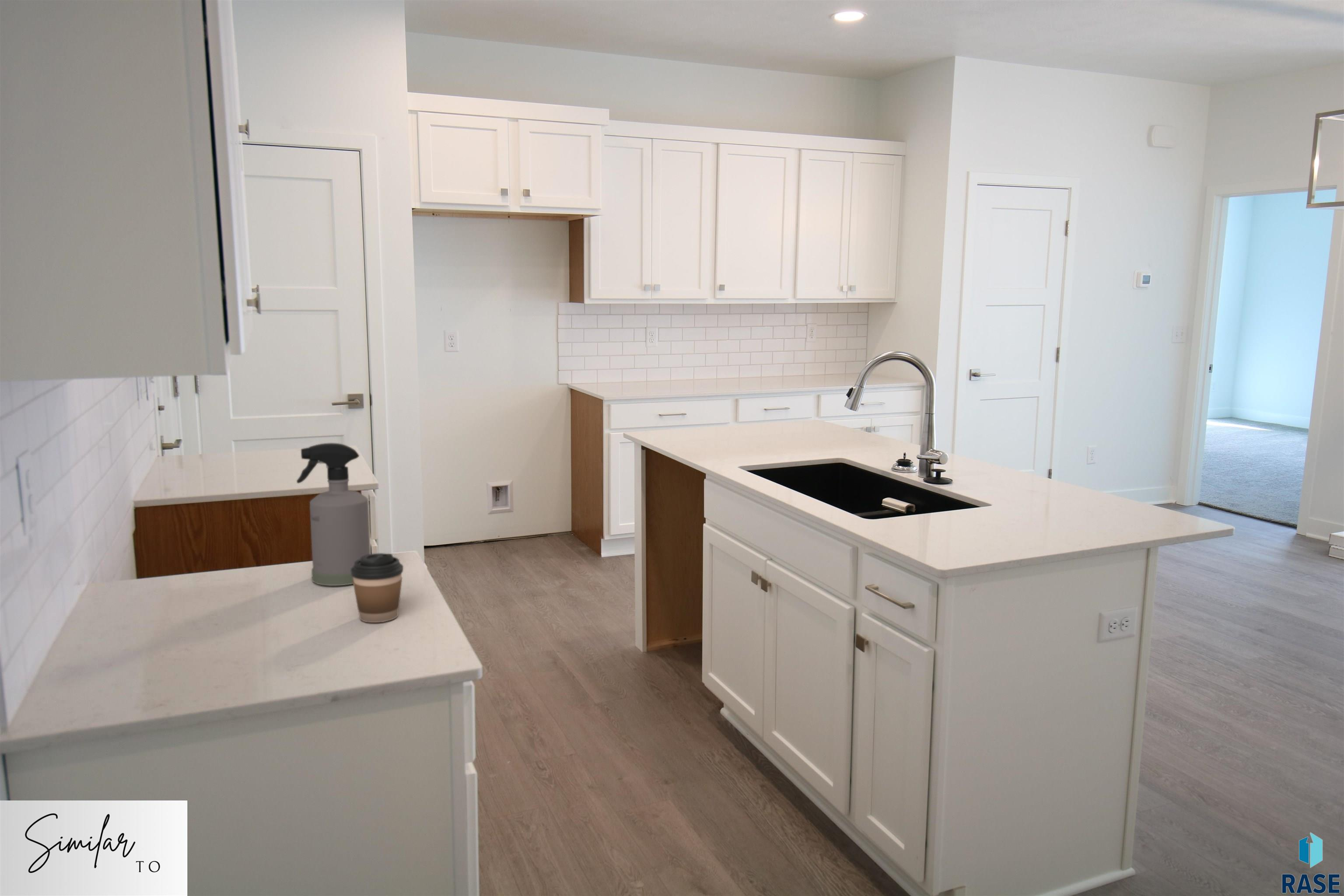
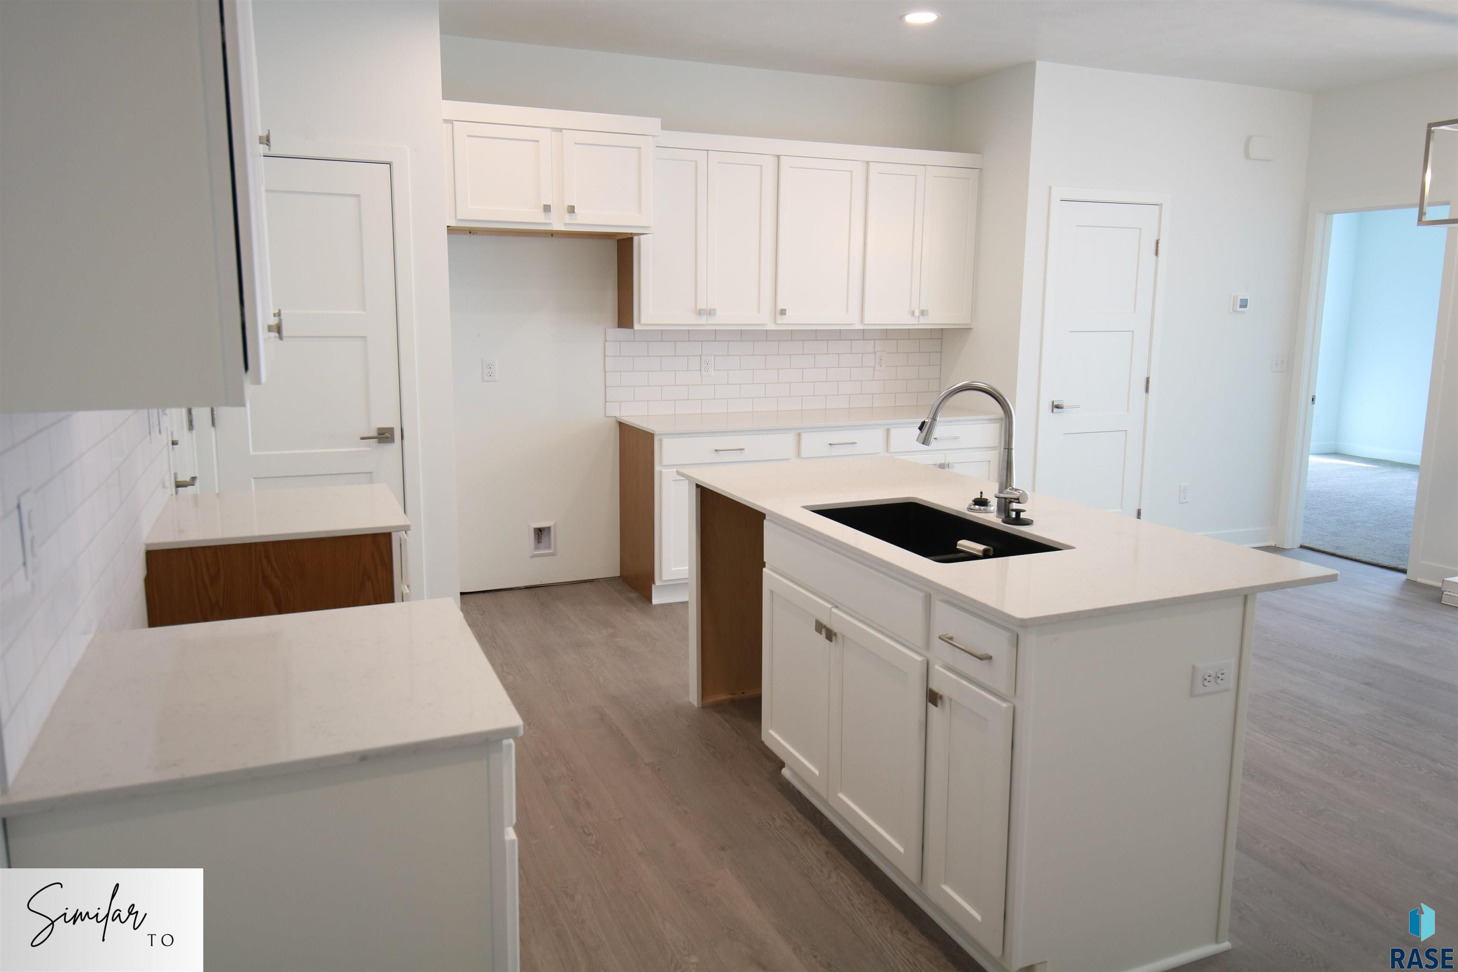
- coffee cup (378, 584)
- spray bottle (334, 511)
